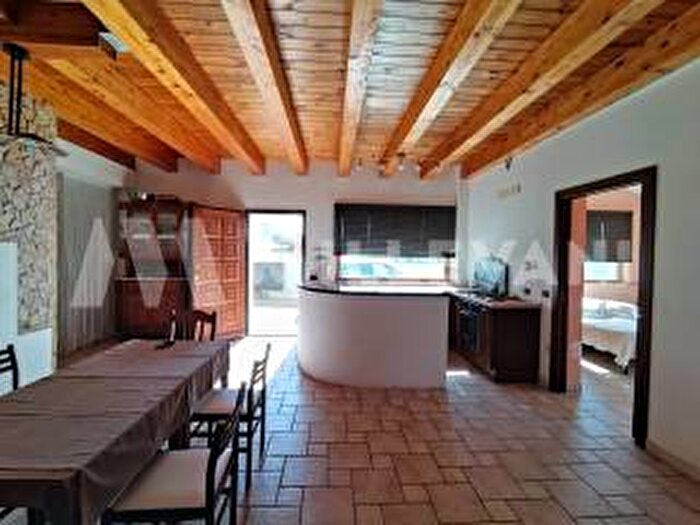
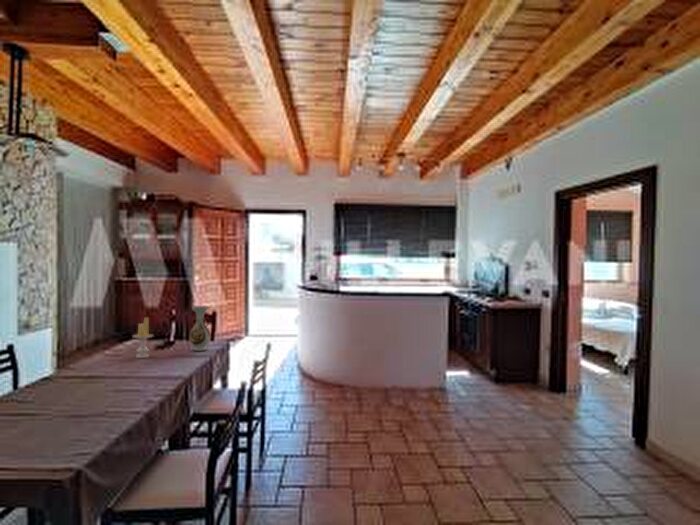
+ candle (143, 337)
+ vase (200, 328)
